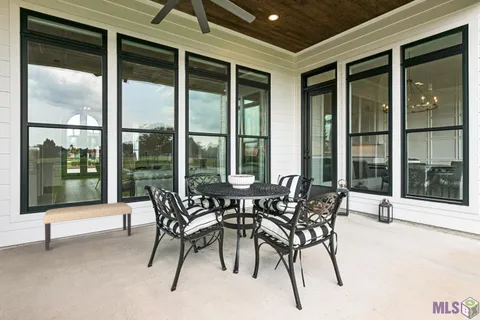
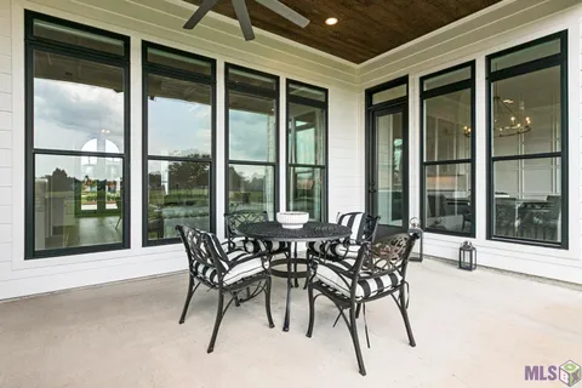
- bench (87, 218)
